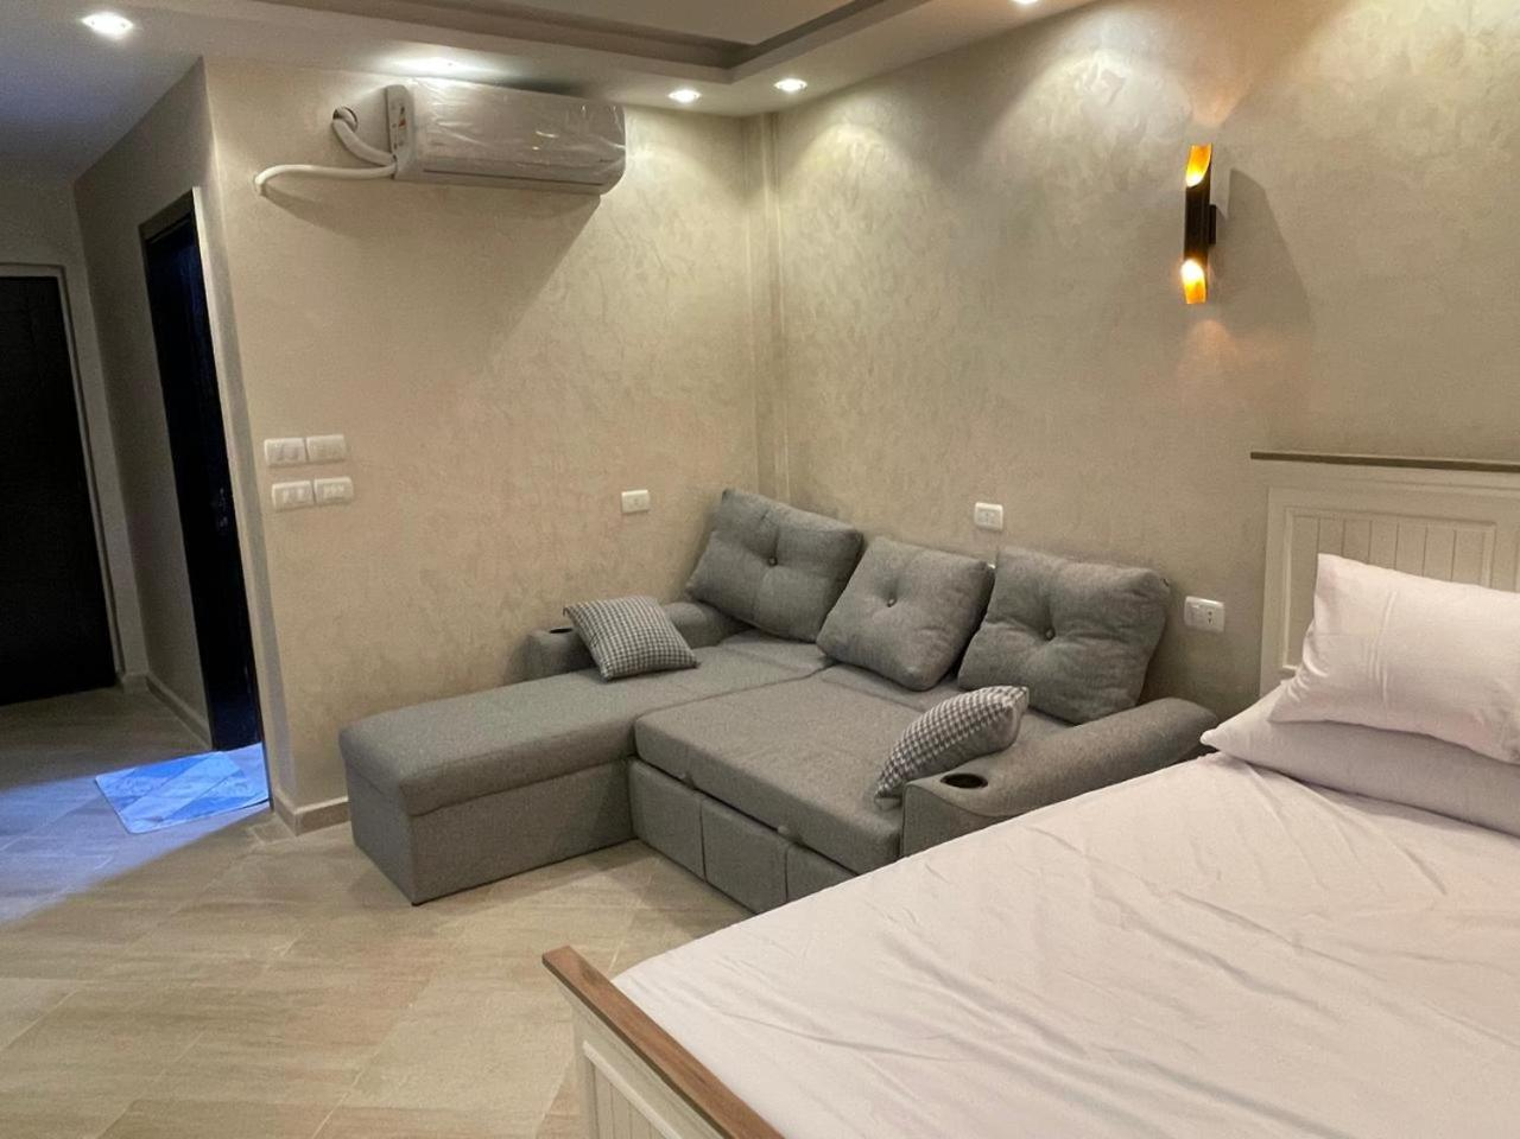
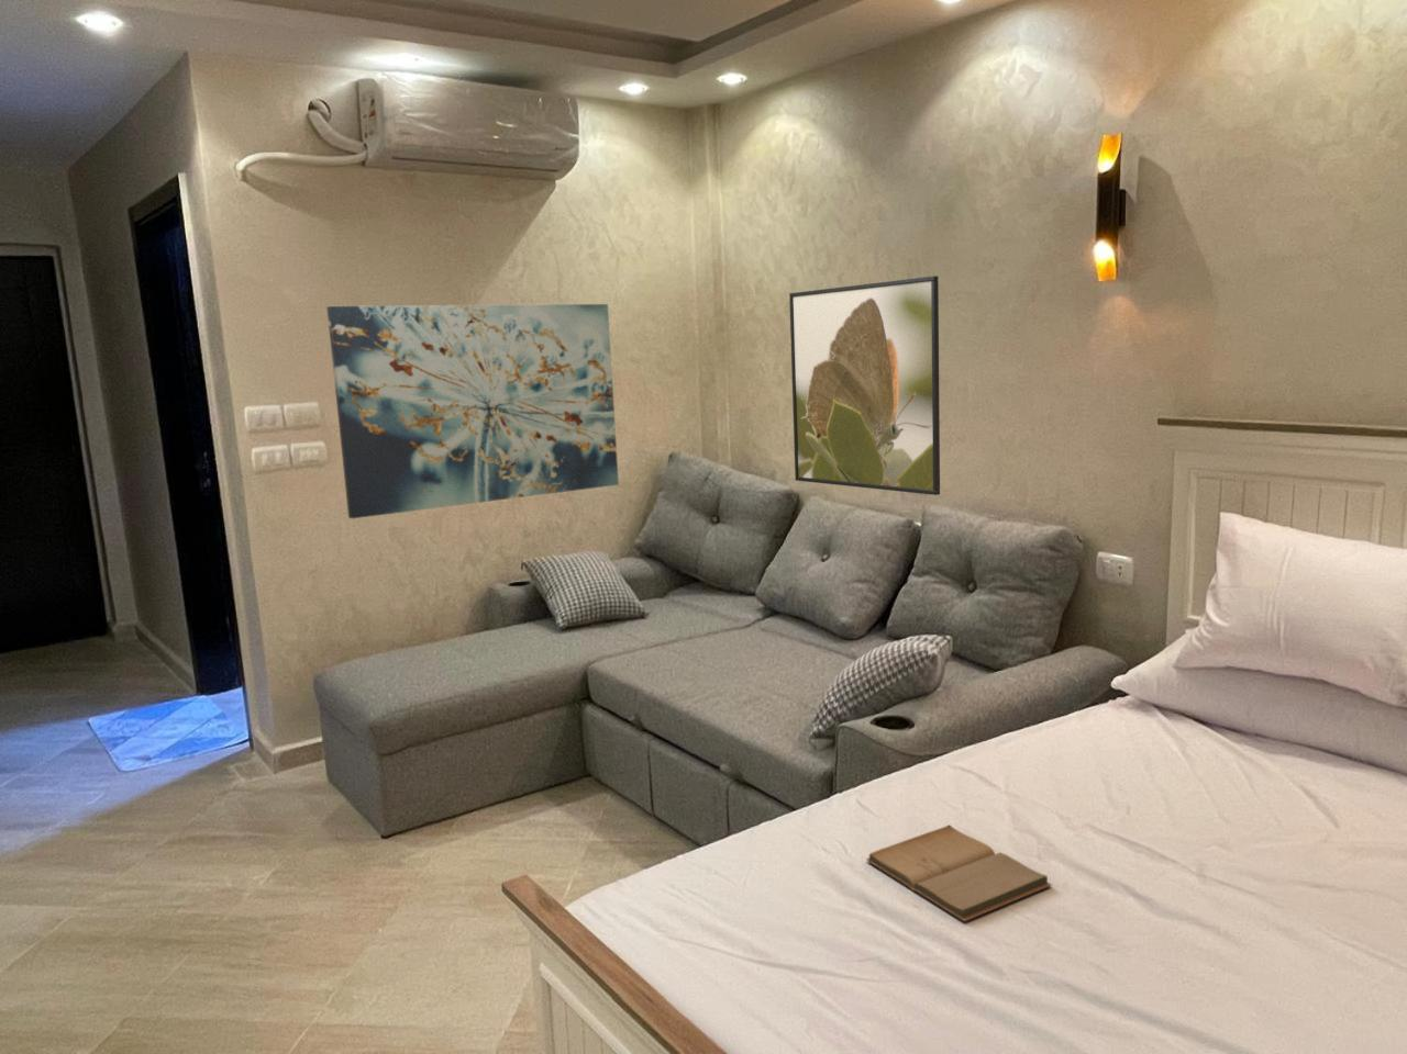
+ book (955, 868)
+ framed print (860, 388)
+ wall art (486, 404)
